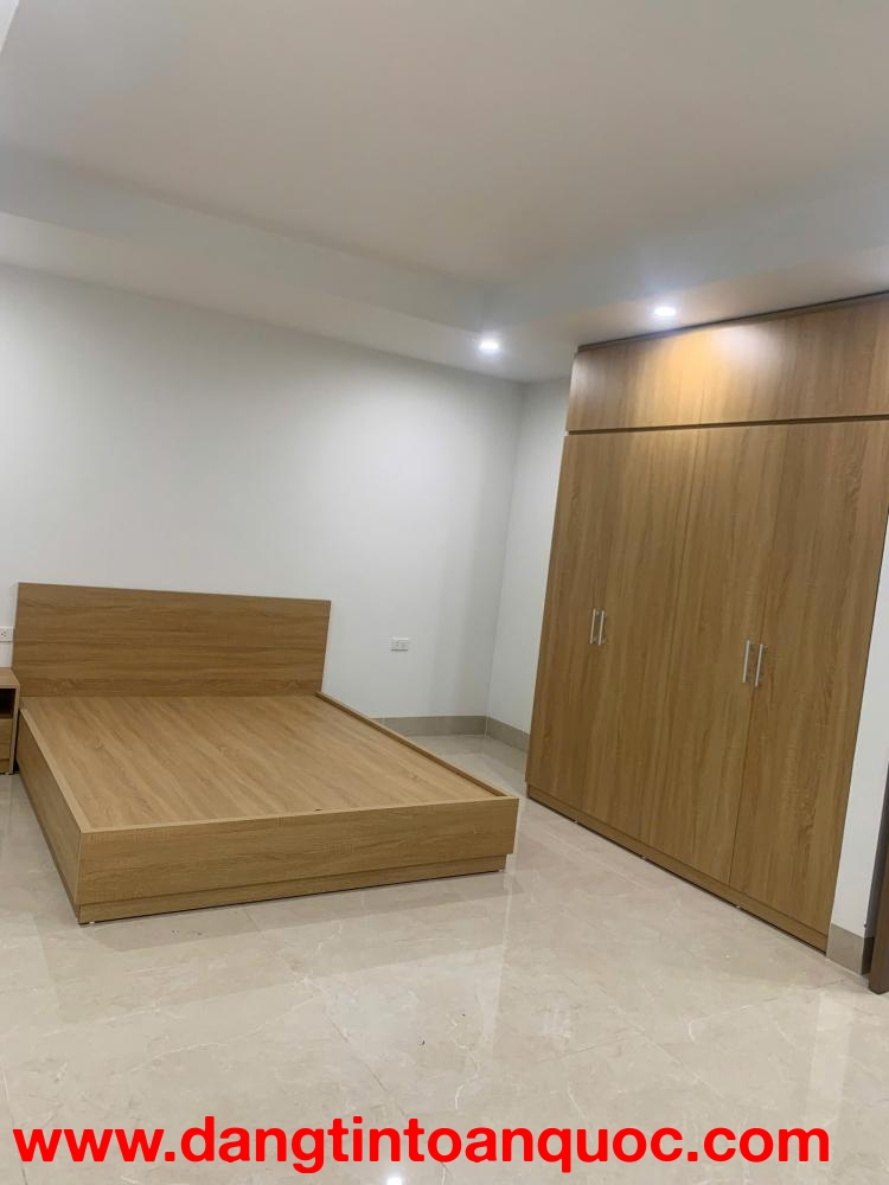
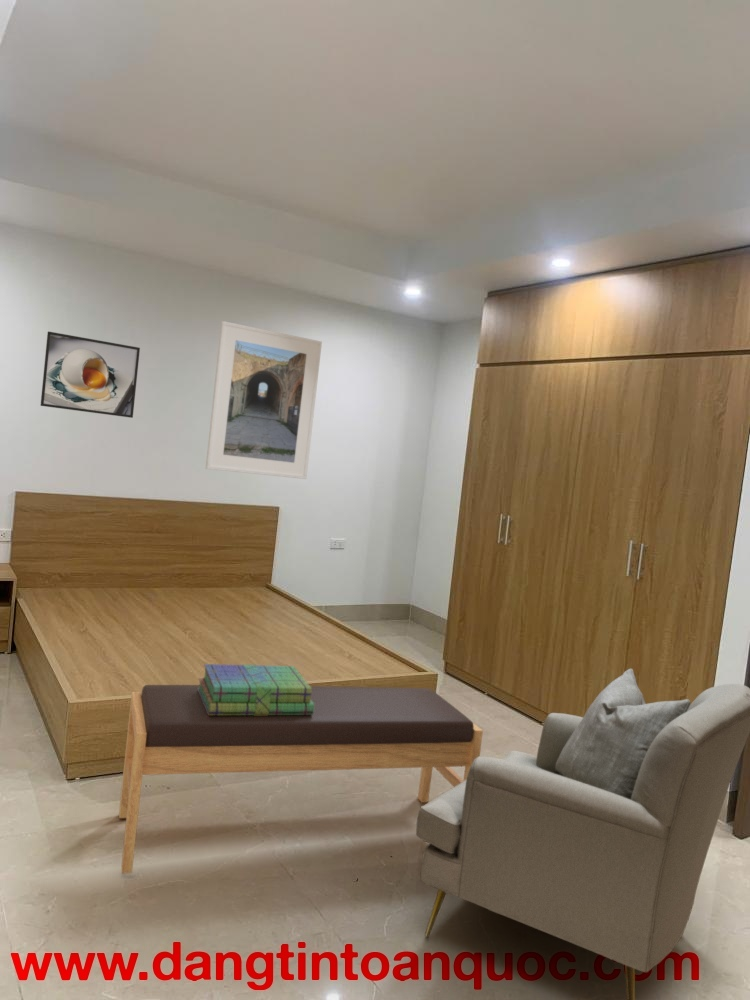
+ armchair (590, 801)
+ stack of books (255, 688)
+ bench (301, 766)
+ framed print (91, 376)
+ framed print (265, 403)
